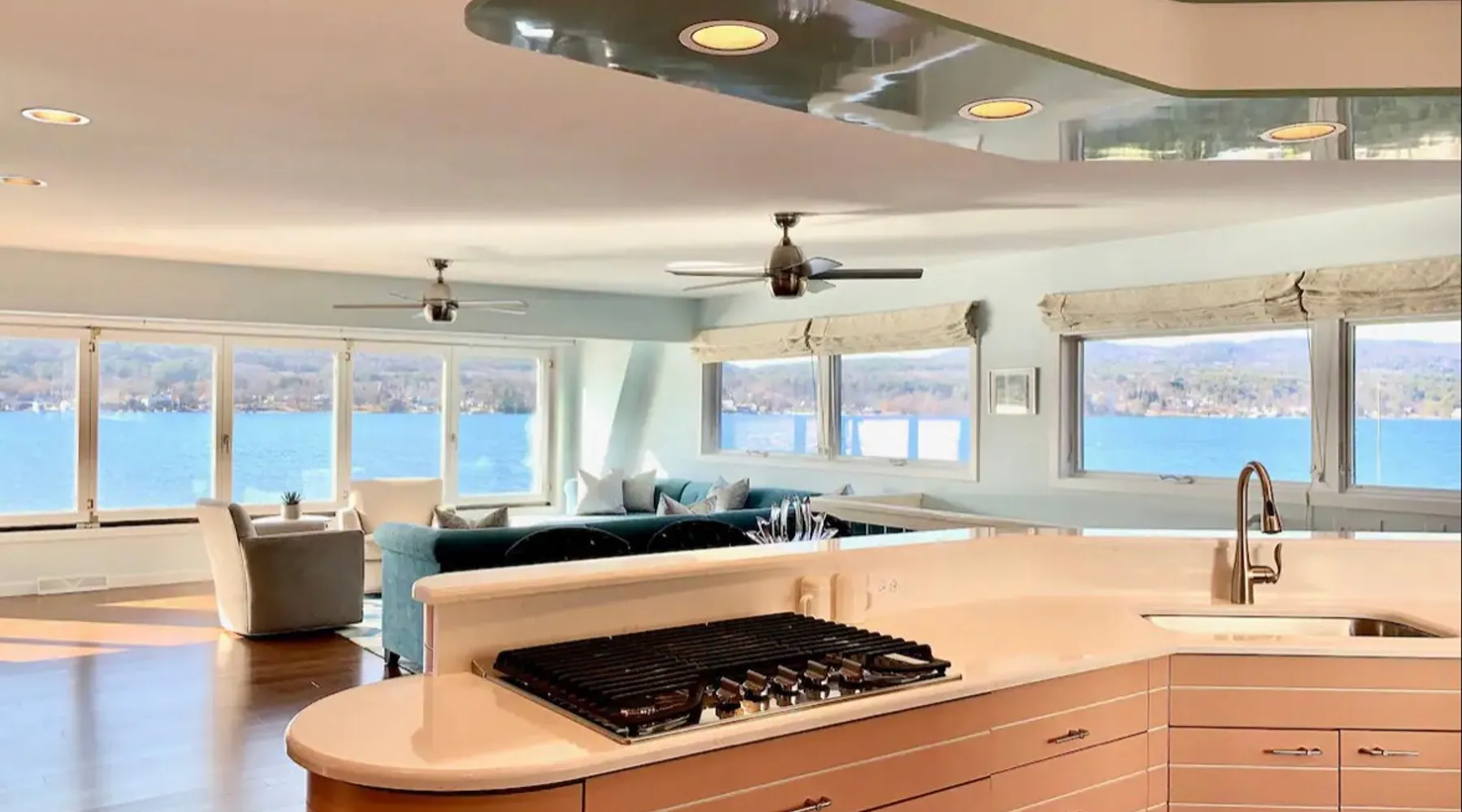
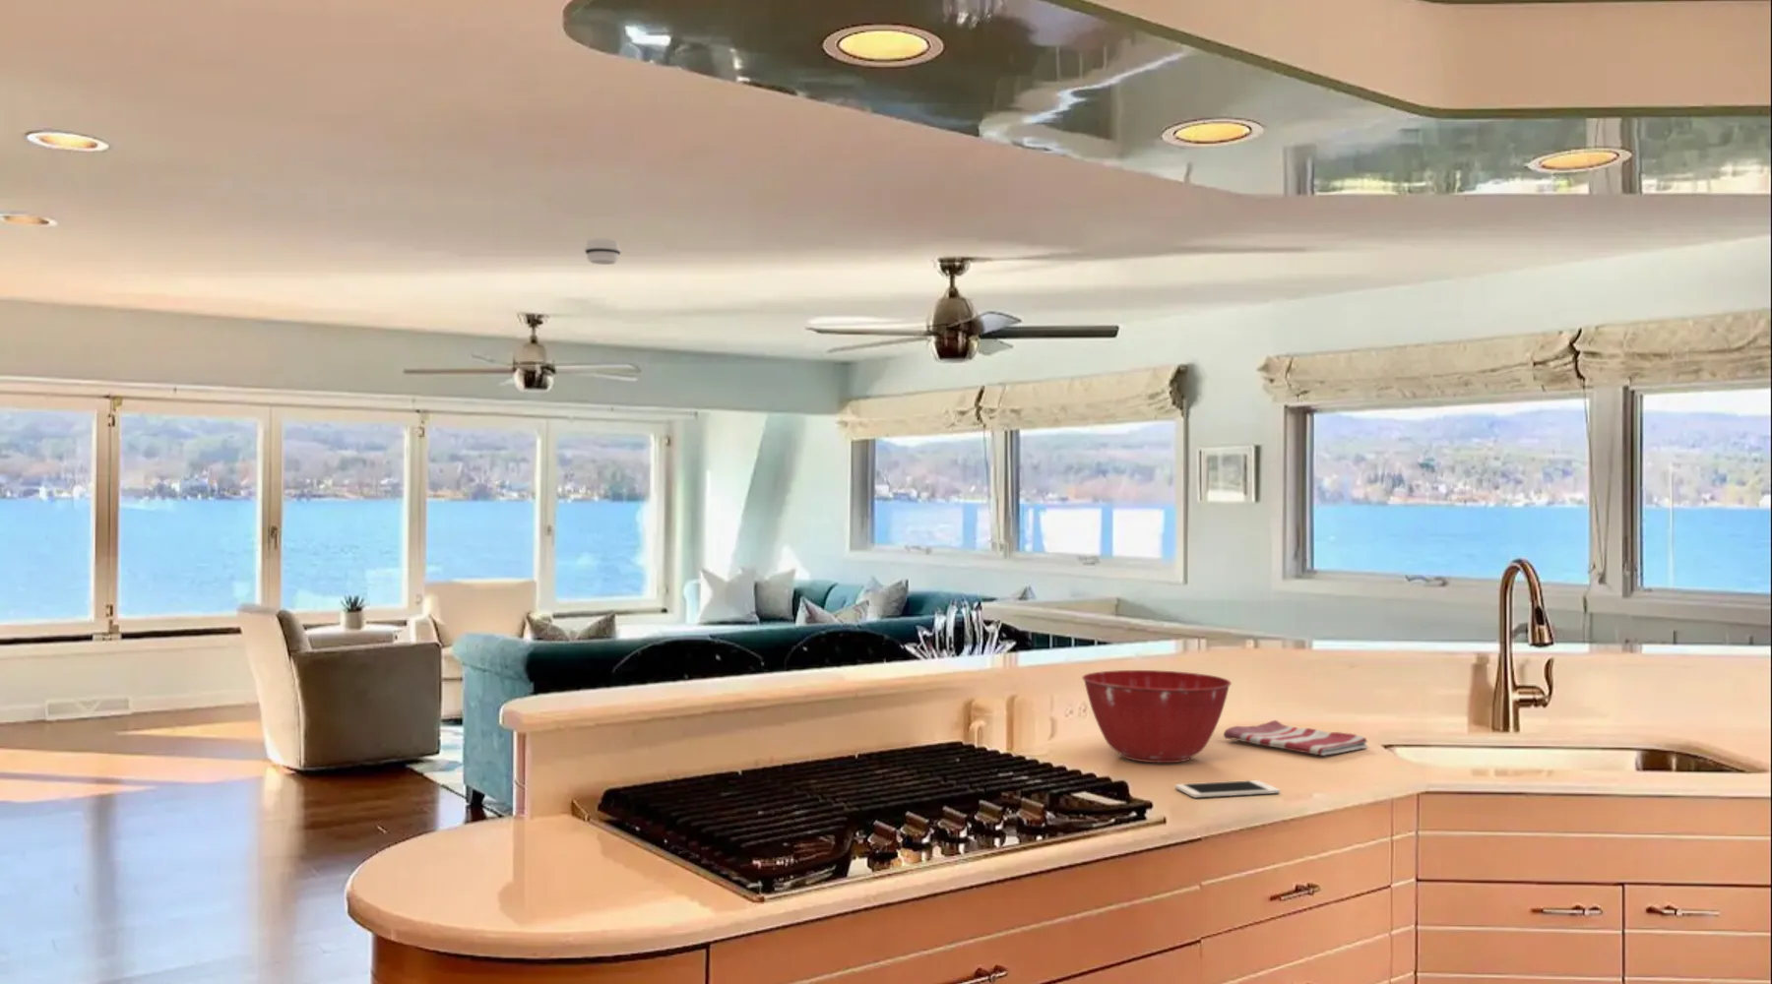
+ smoke detector (602, 252)
+ dish towel (1294, 737)
+ mixing bowl (1156, 716)
+ cell phone (1227, 788)
